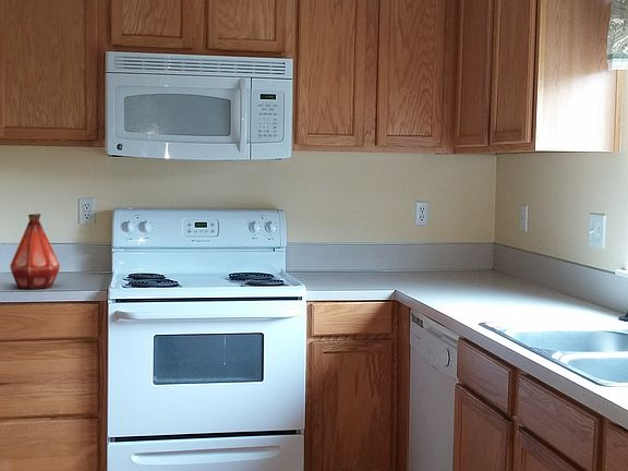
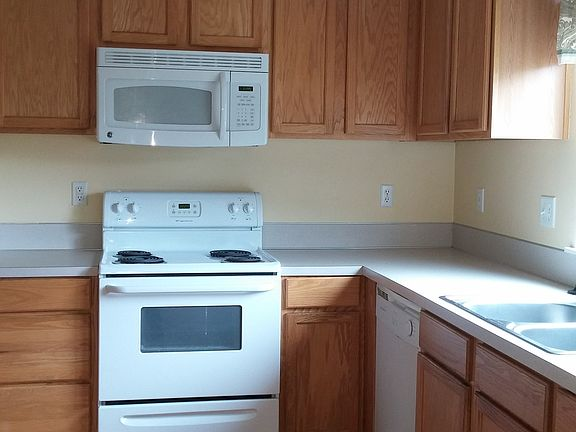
- bottle (35, 250)
